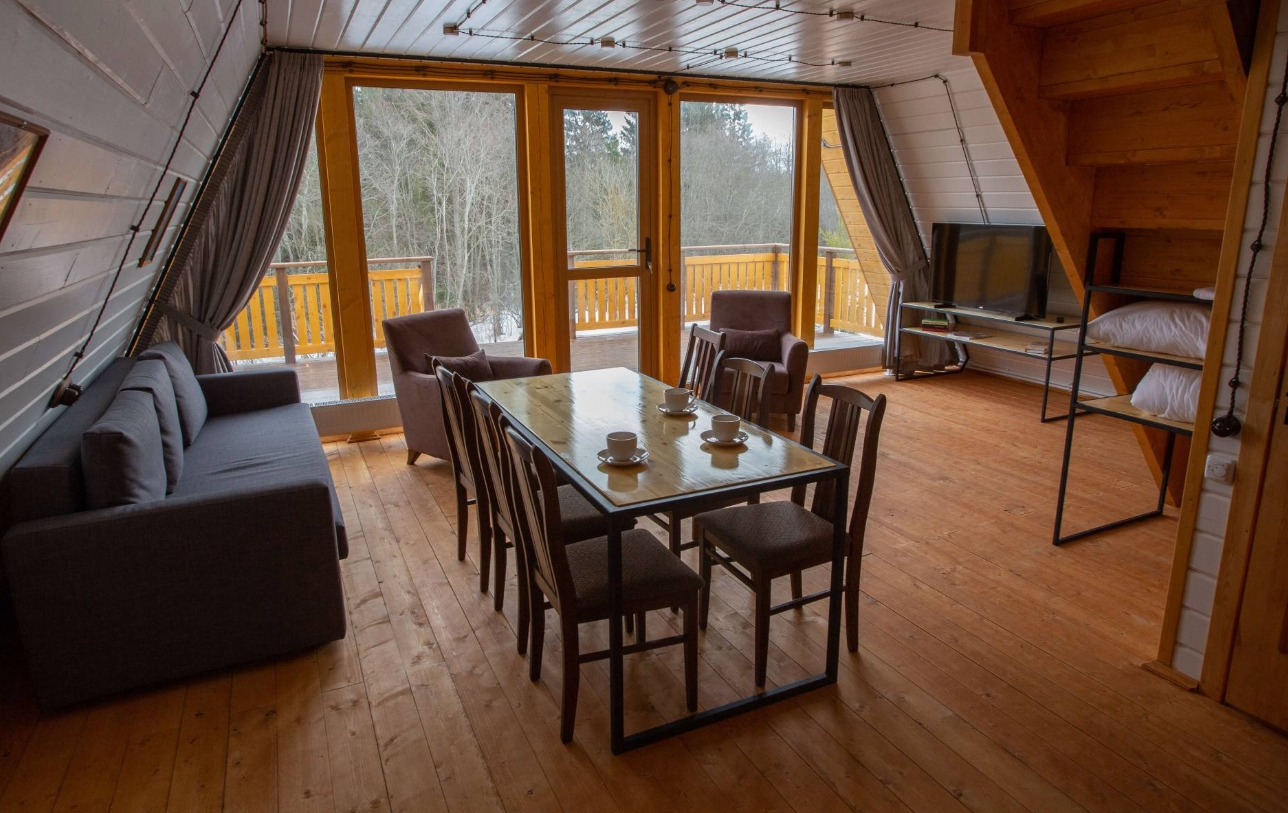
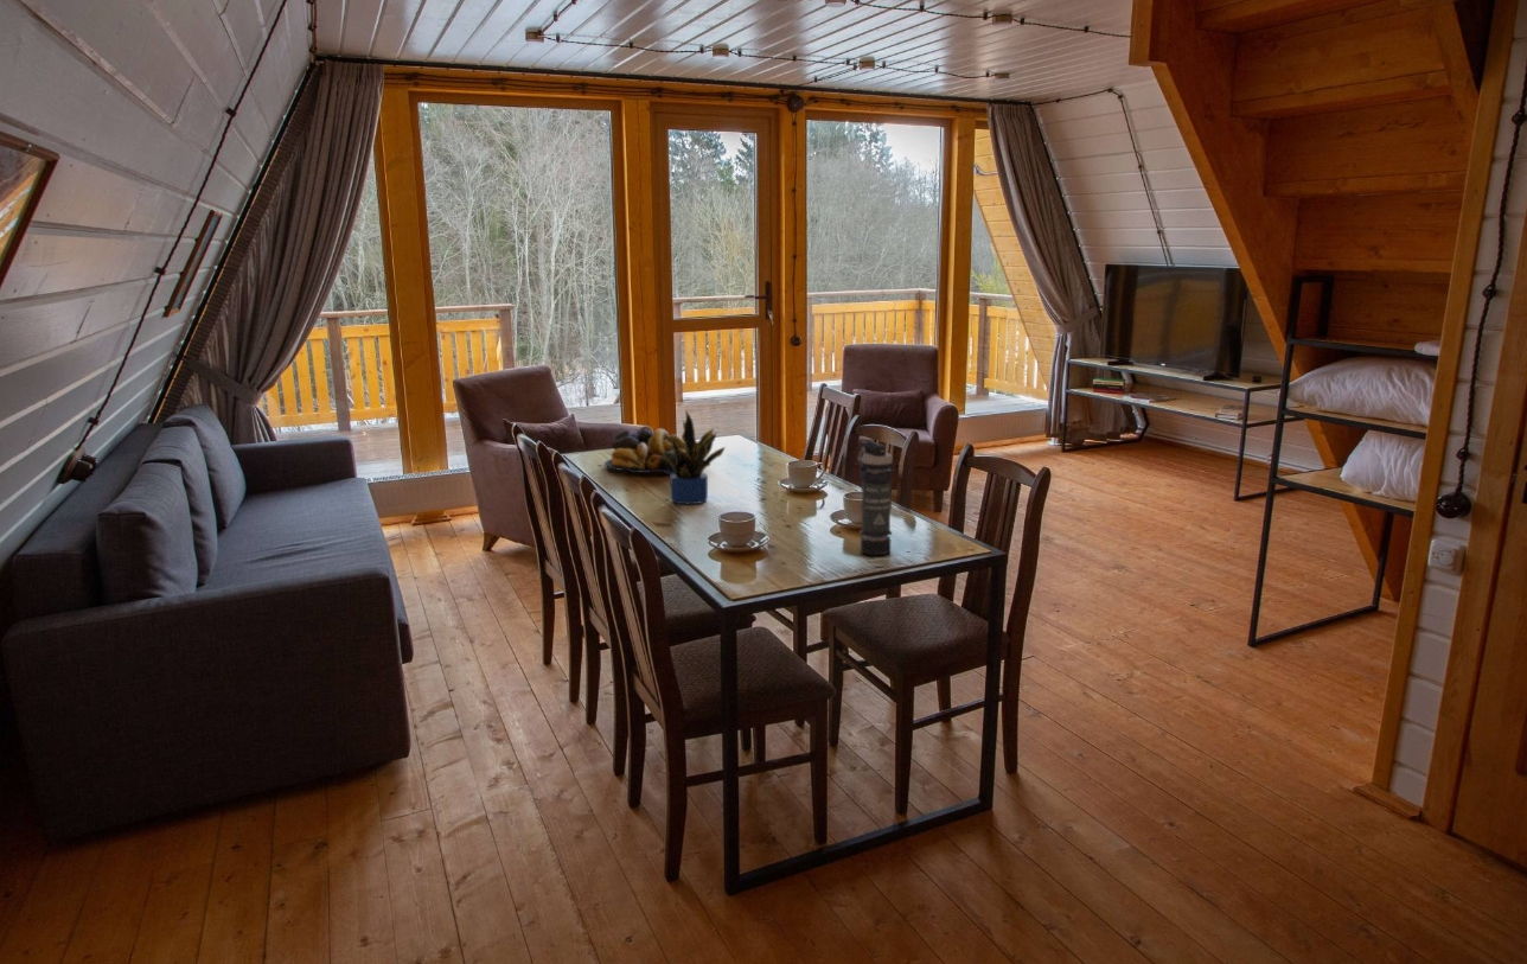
+ smoke grenade (873, 497)
+ fruit bowl (653, 447)
+ potted plant (694, 454)
